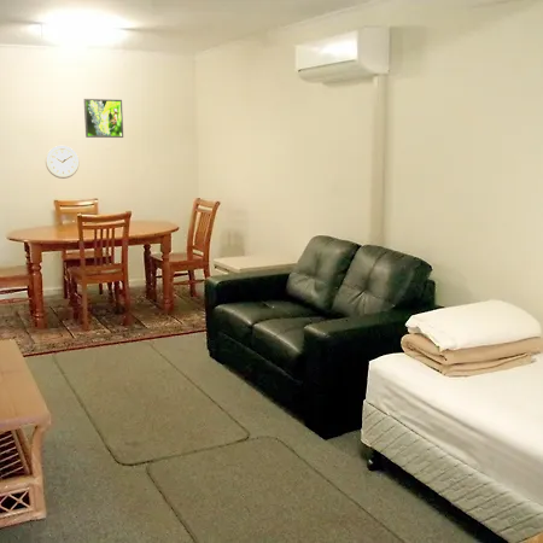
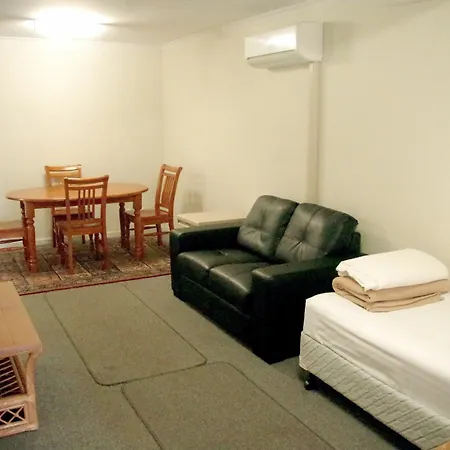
- wall clock (62, 162)
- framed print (104, 118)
